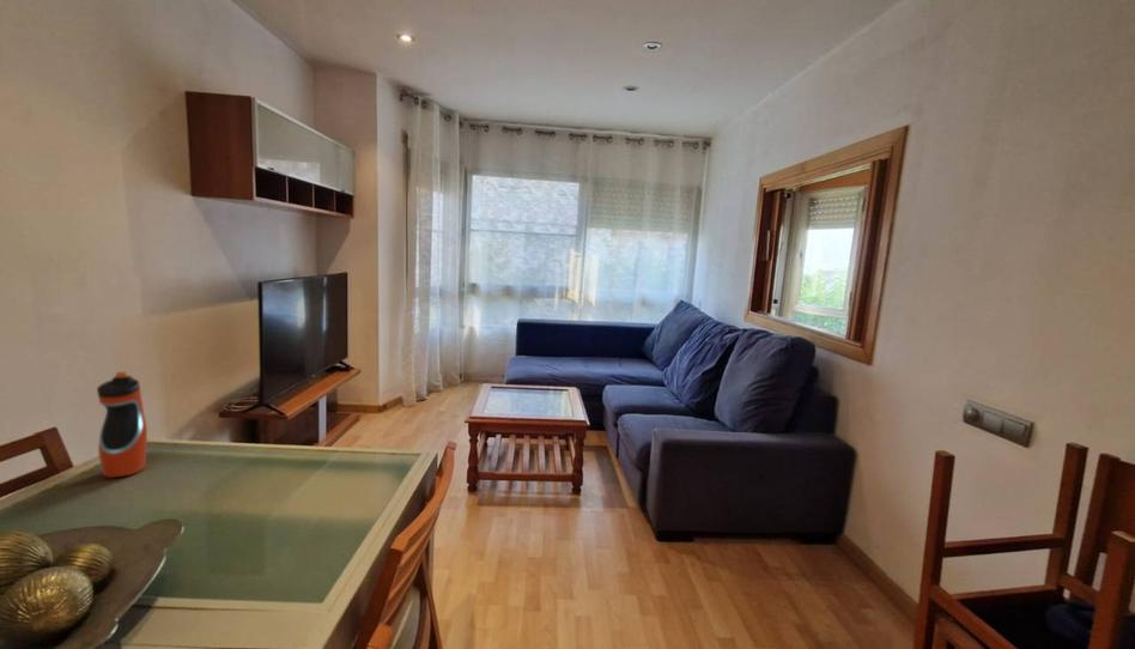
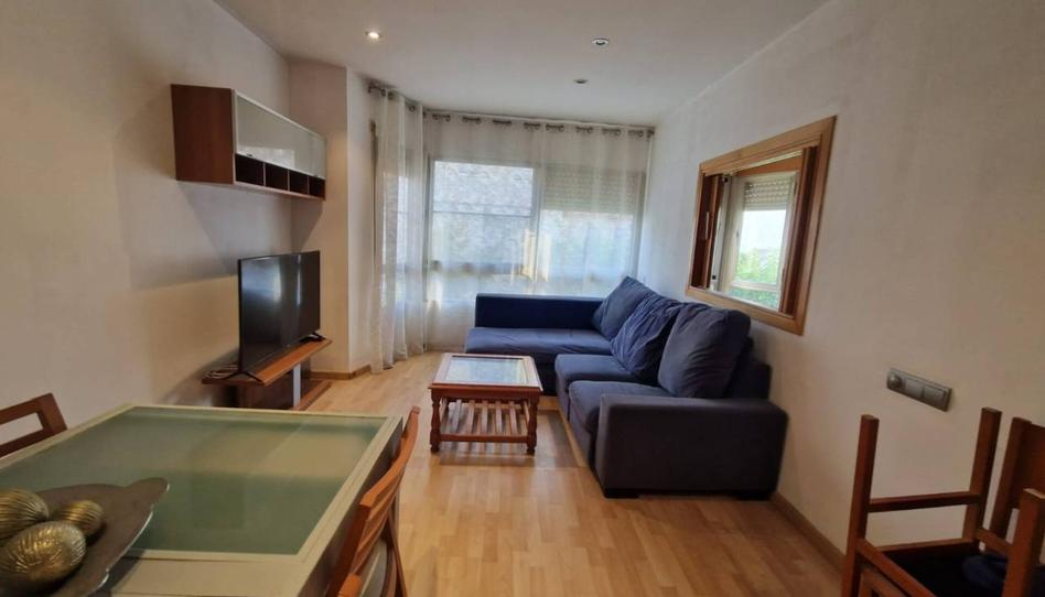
- water bottle (122, 423)
